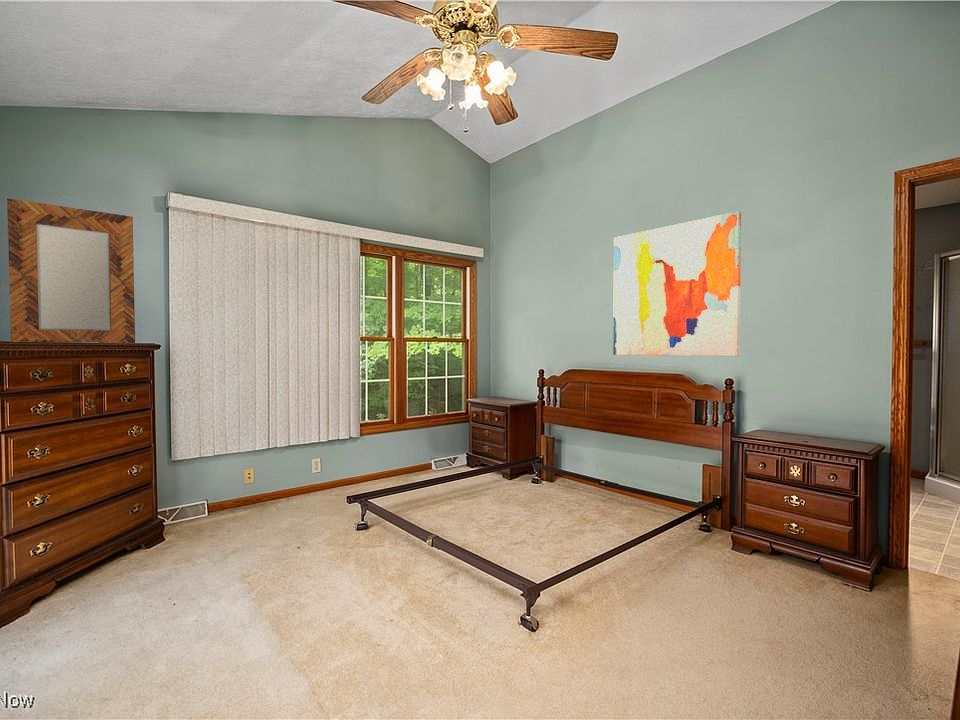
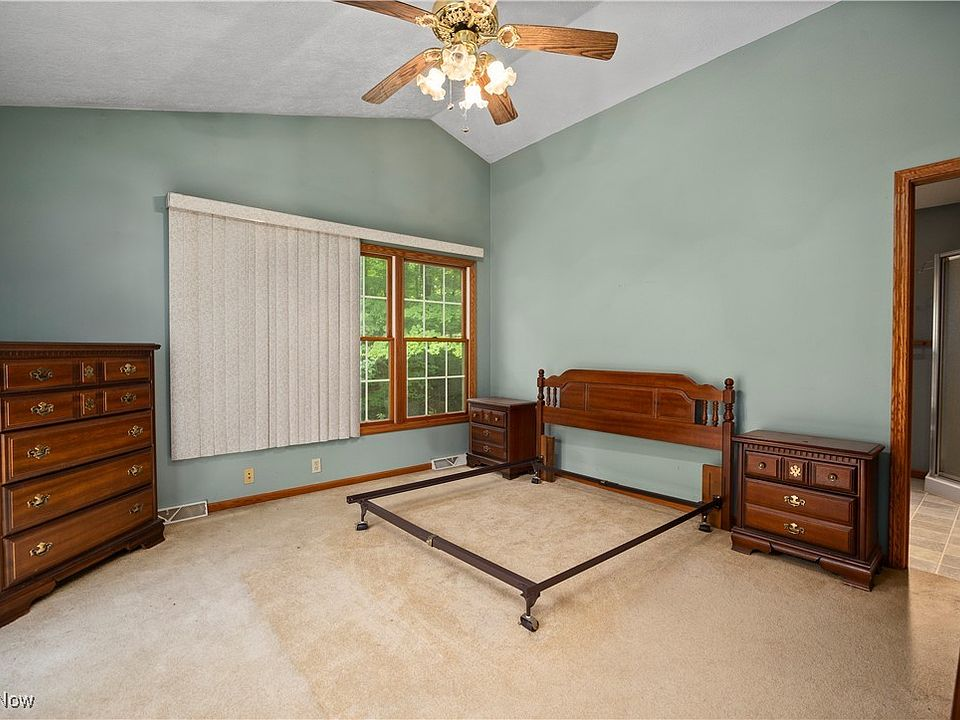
- wall art (670, 290)
- home mirror (75, 279)
